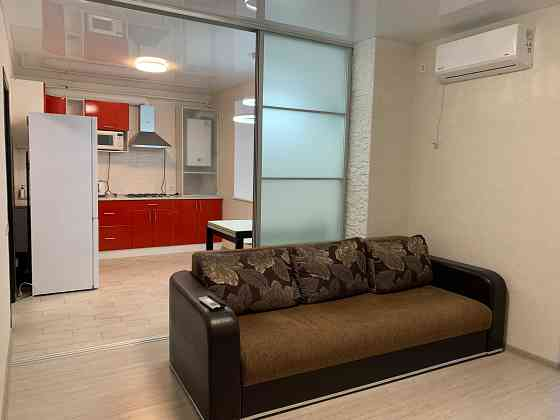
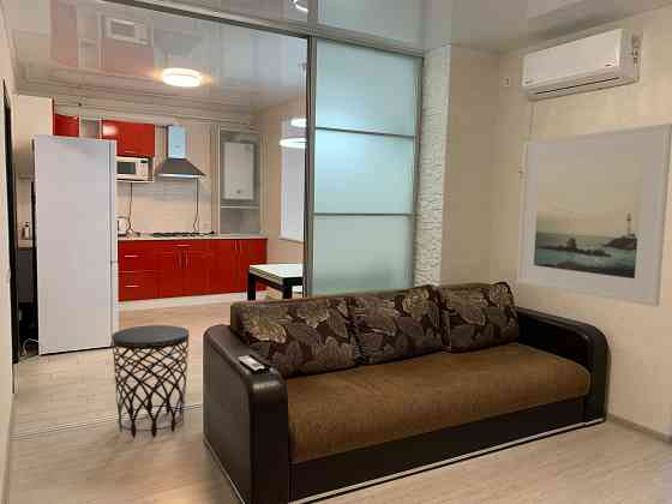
+ side table (150, 377)
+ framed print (583, 214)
